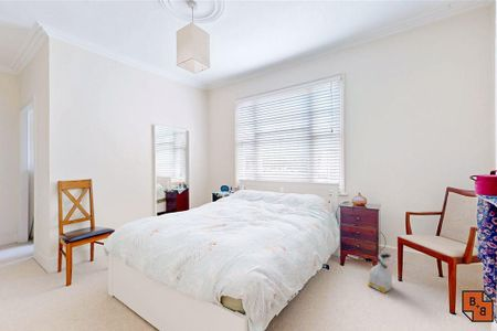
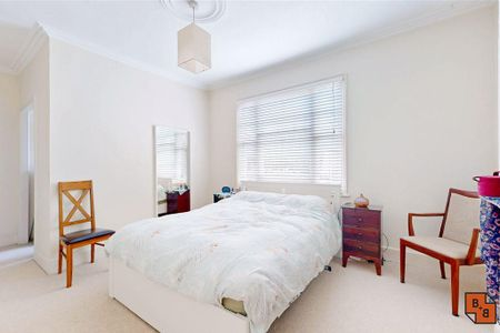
- bag (381, 269)
